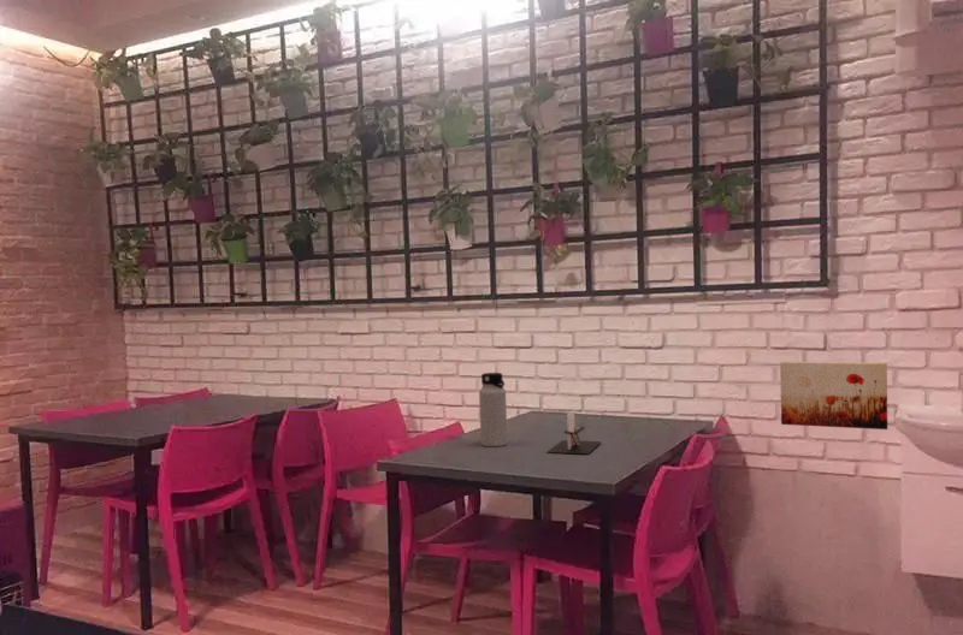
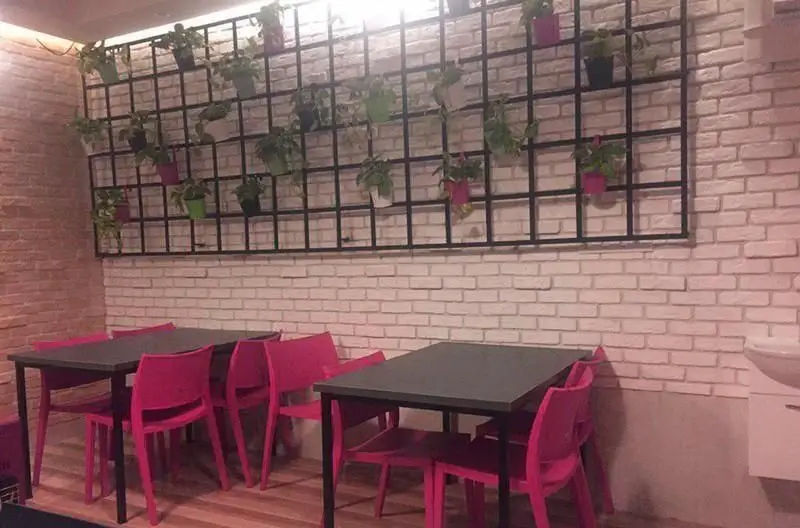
- wall art (832, 394)
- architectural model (574, 429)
- water bottle (492, 408)
